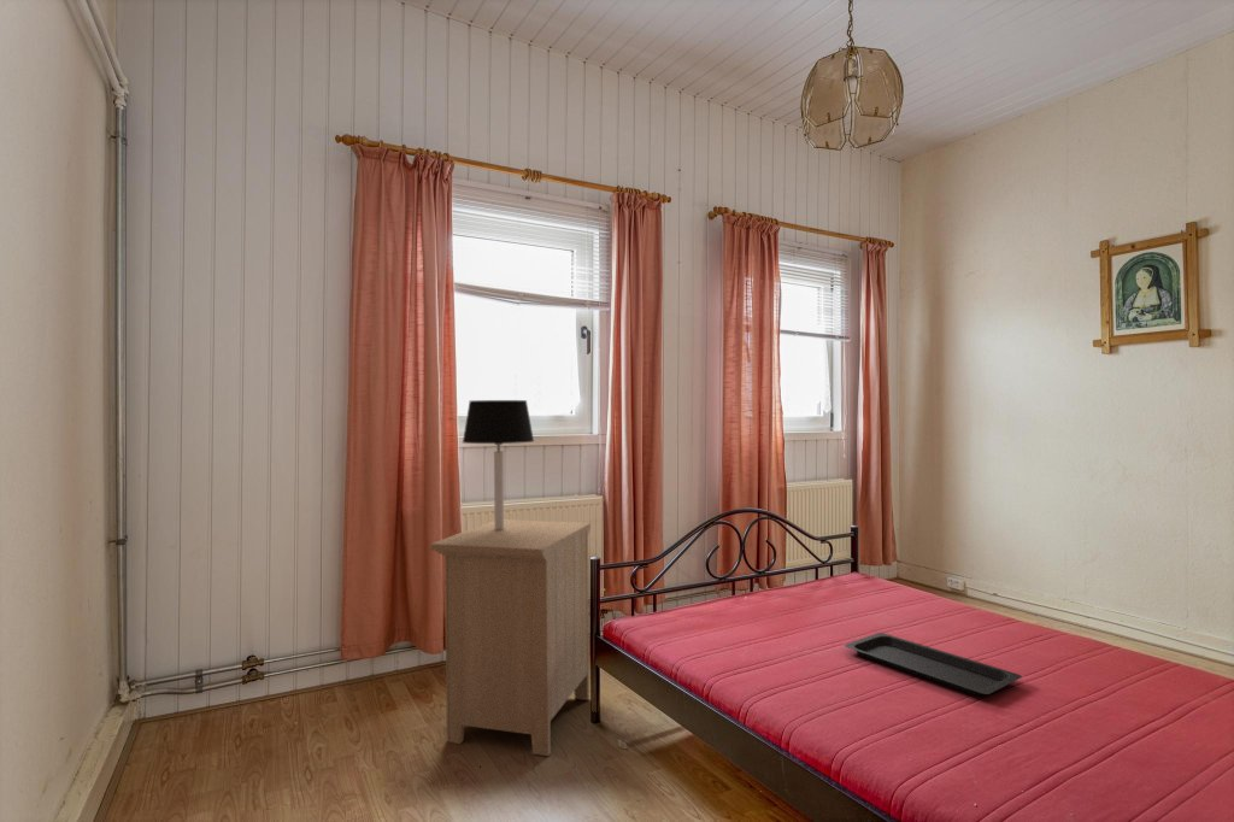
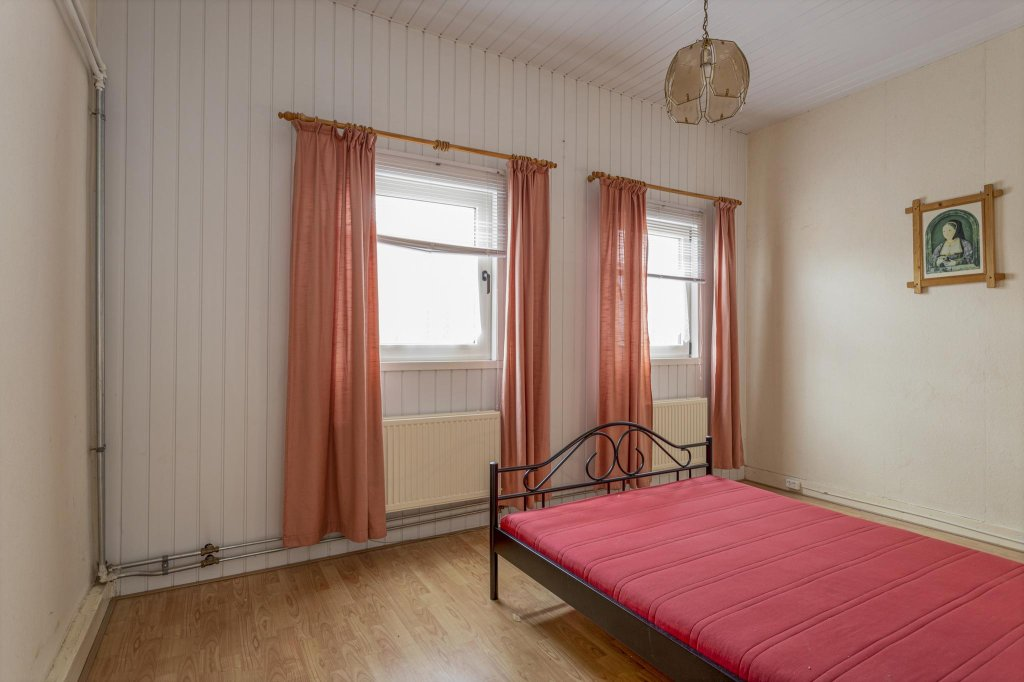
- table lamp (498, 464)
- nightstand (517, 624)
- serving tray (927, 663)
